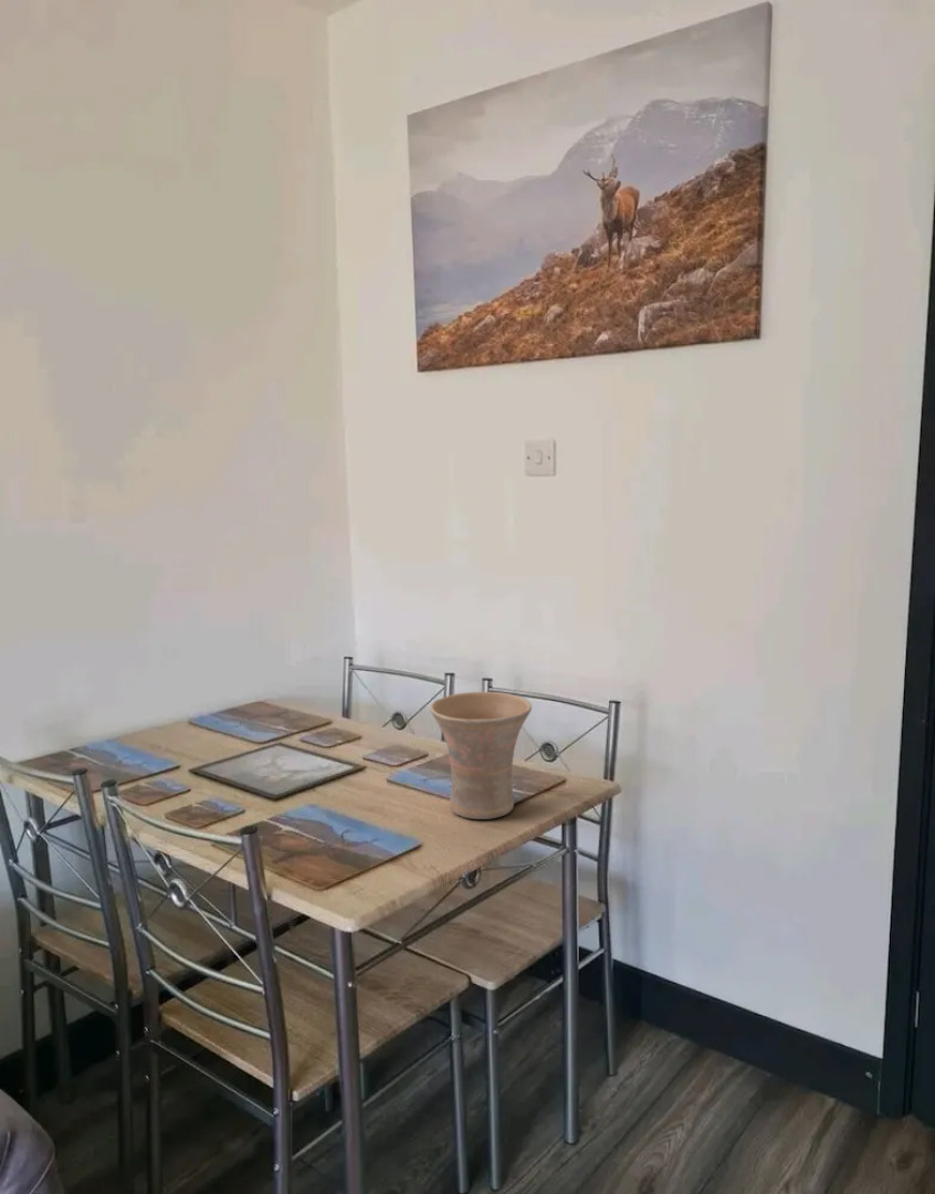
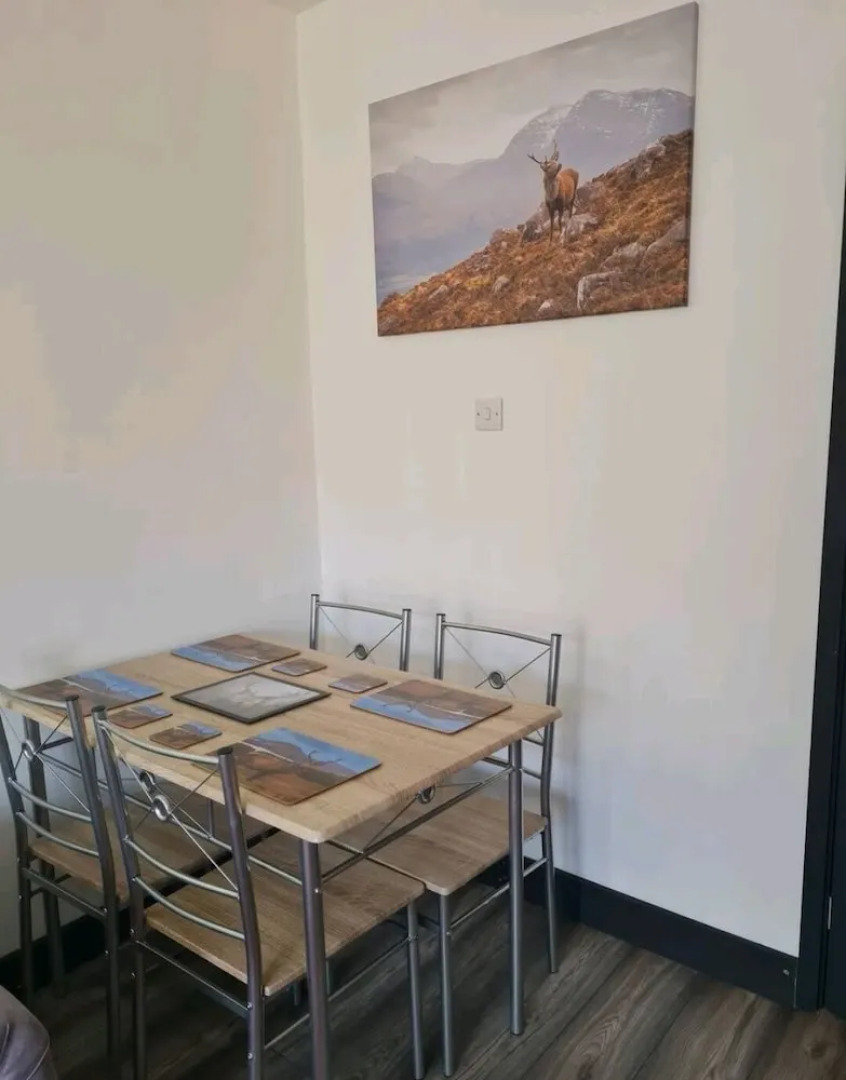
- vase (481, 756)
